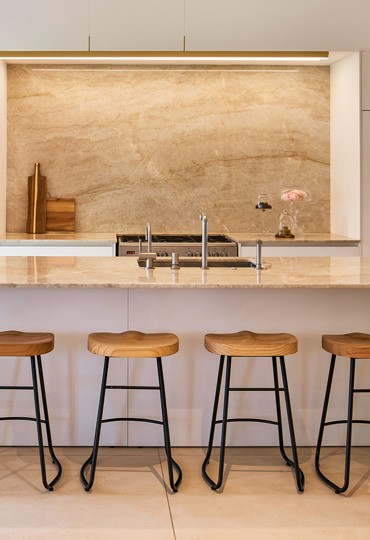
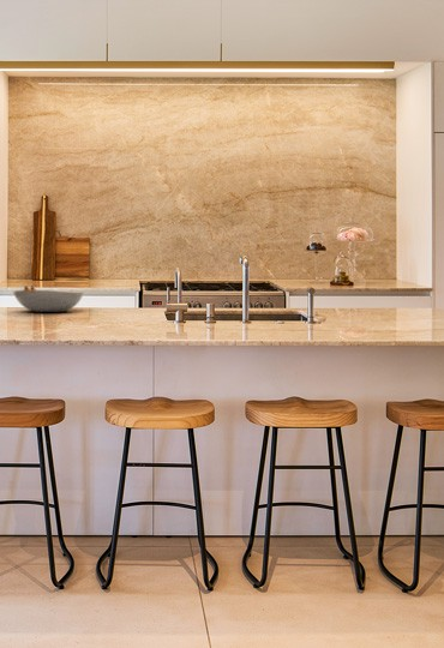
+ fruit bowl (48, 299)
